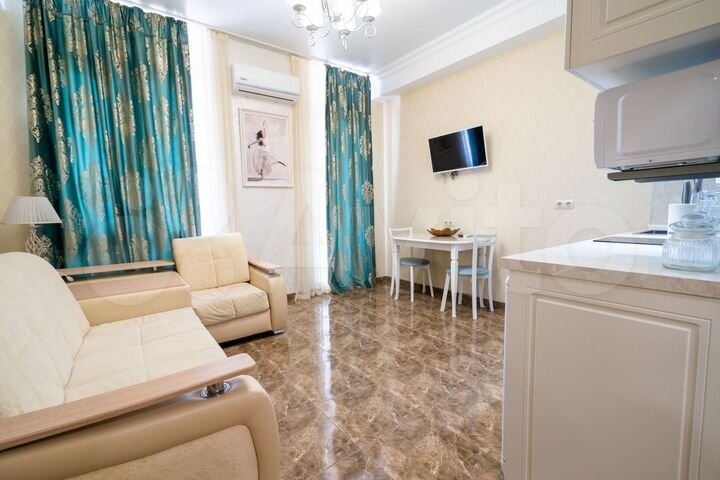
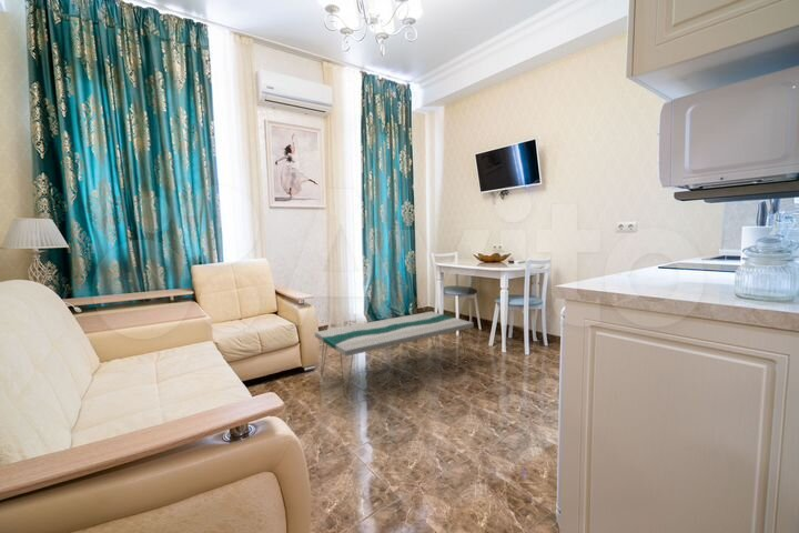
+ coffee table (395, 344)
